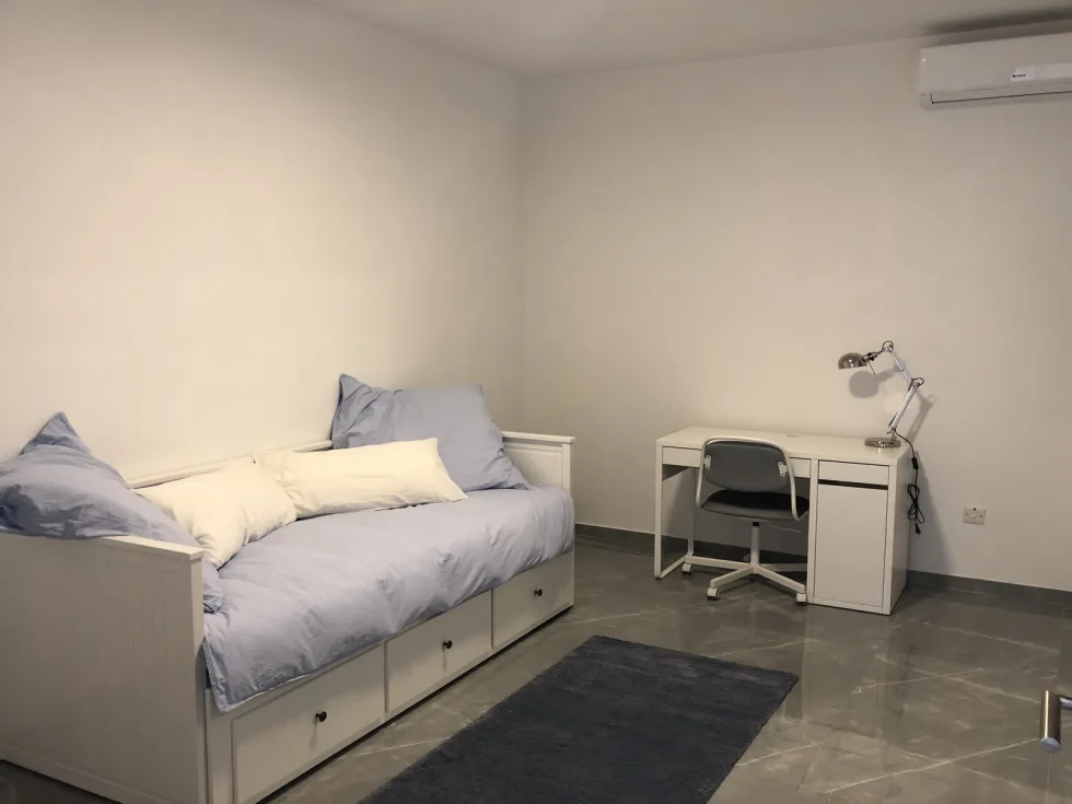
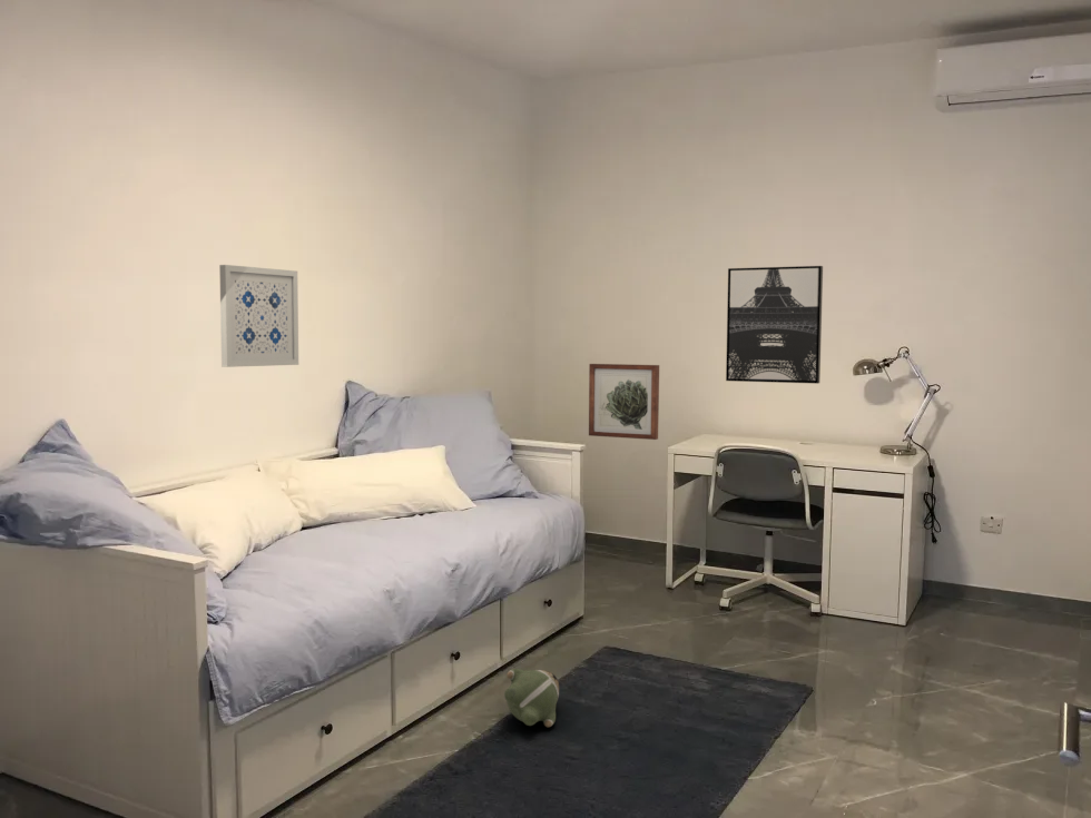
+ wall art (623, 401)
+ wall art (261, 316)
+ plush toy (533, 692)
+ wall art (773, 324)
